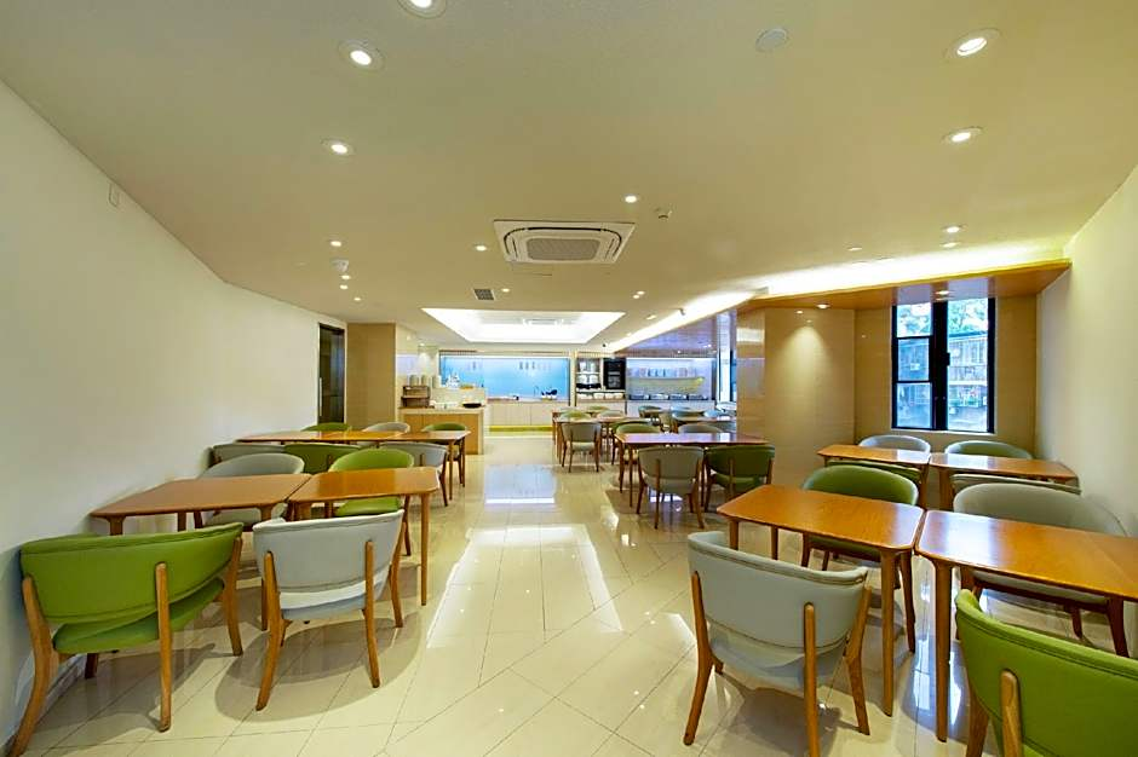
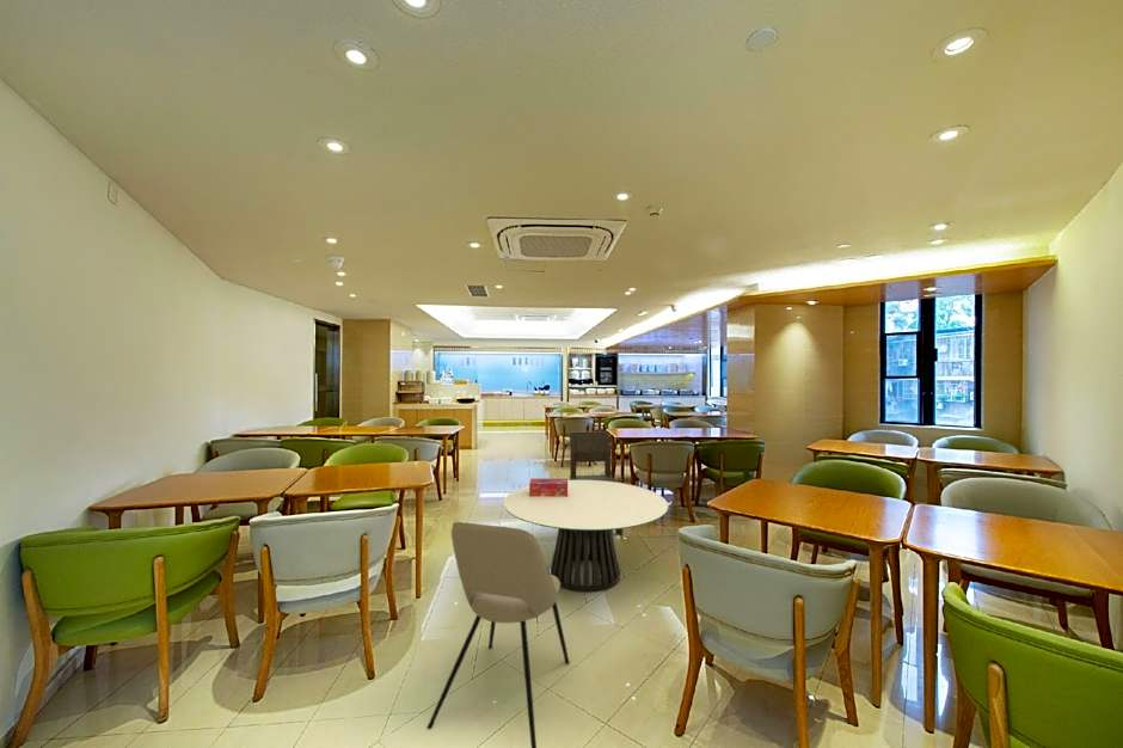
+ dining table (584, 537)
+ dining chair (594, 479)
+ tissue box (548, 486)
+ dining chair (507, 600)
